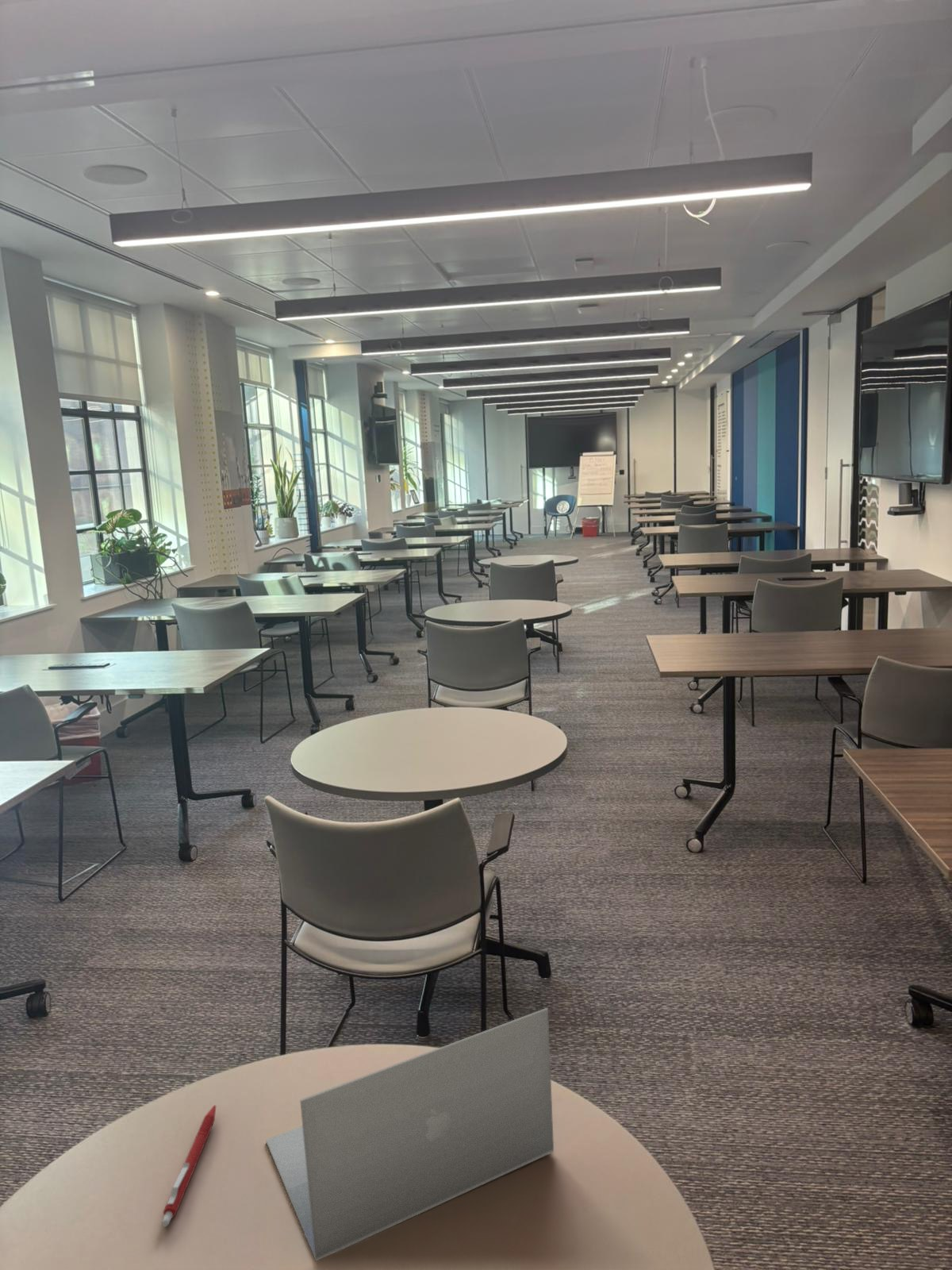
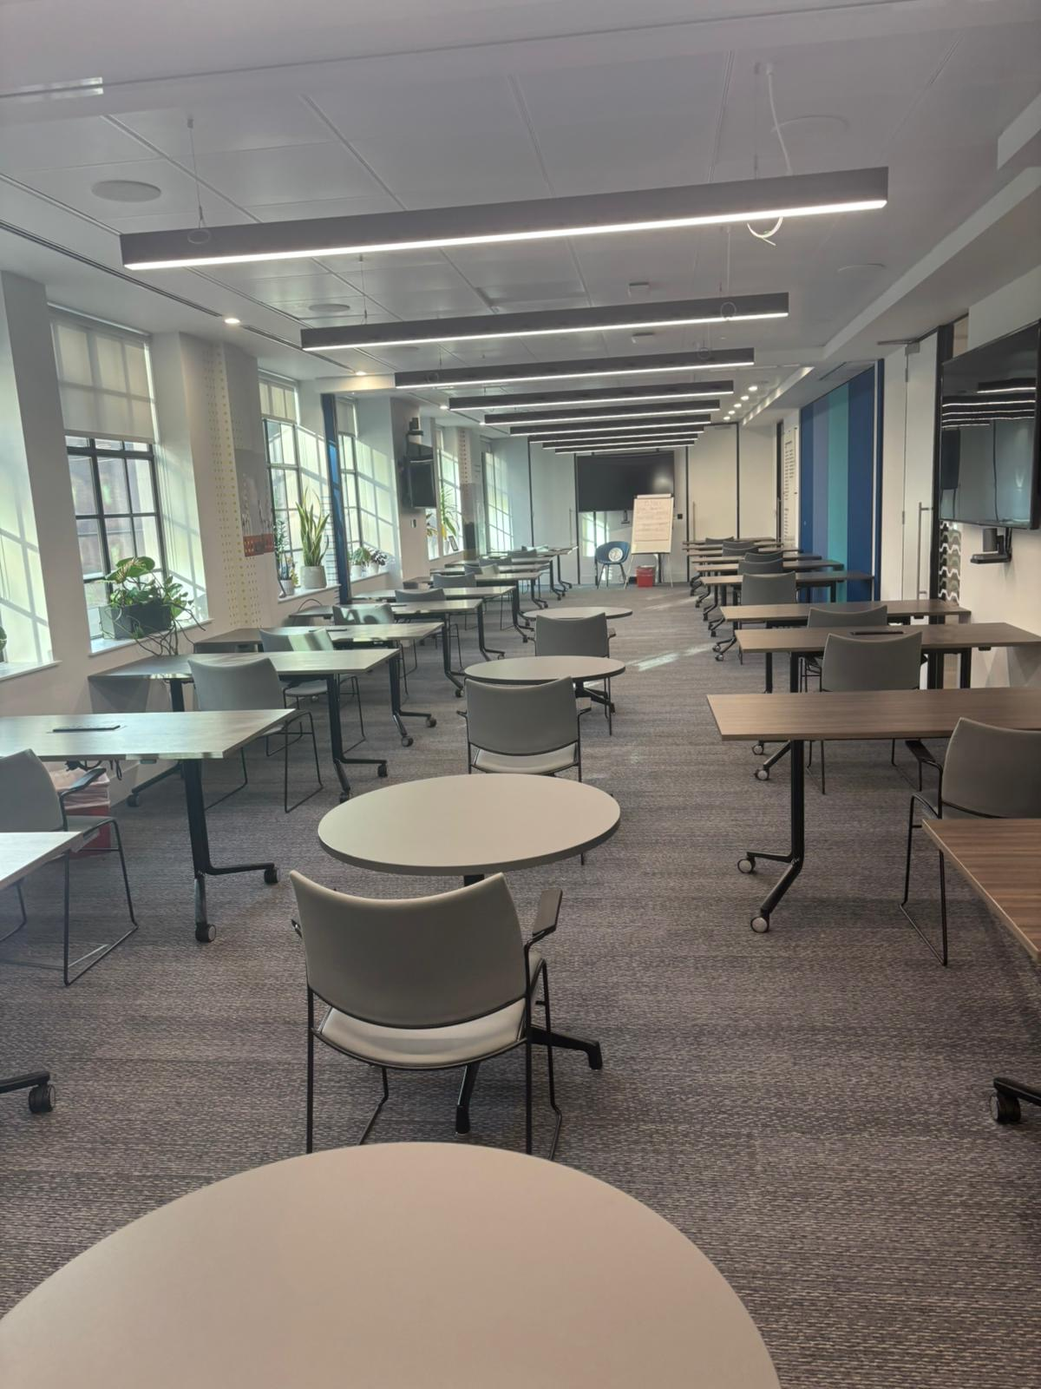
- laptop (402, 1077)
- pen (192, 1157)
